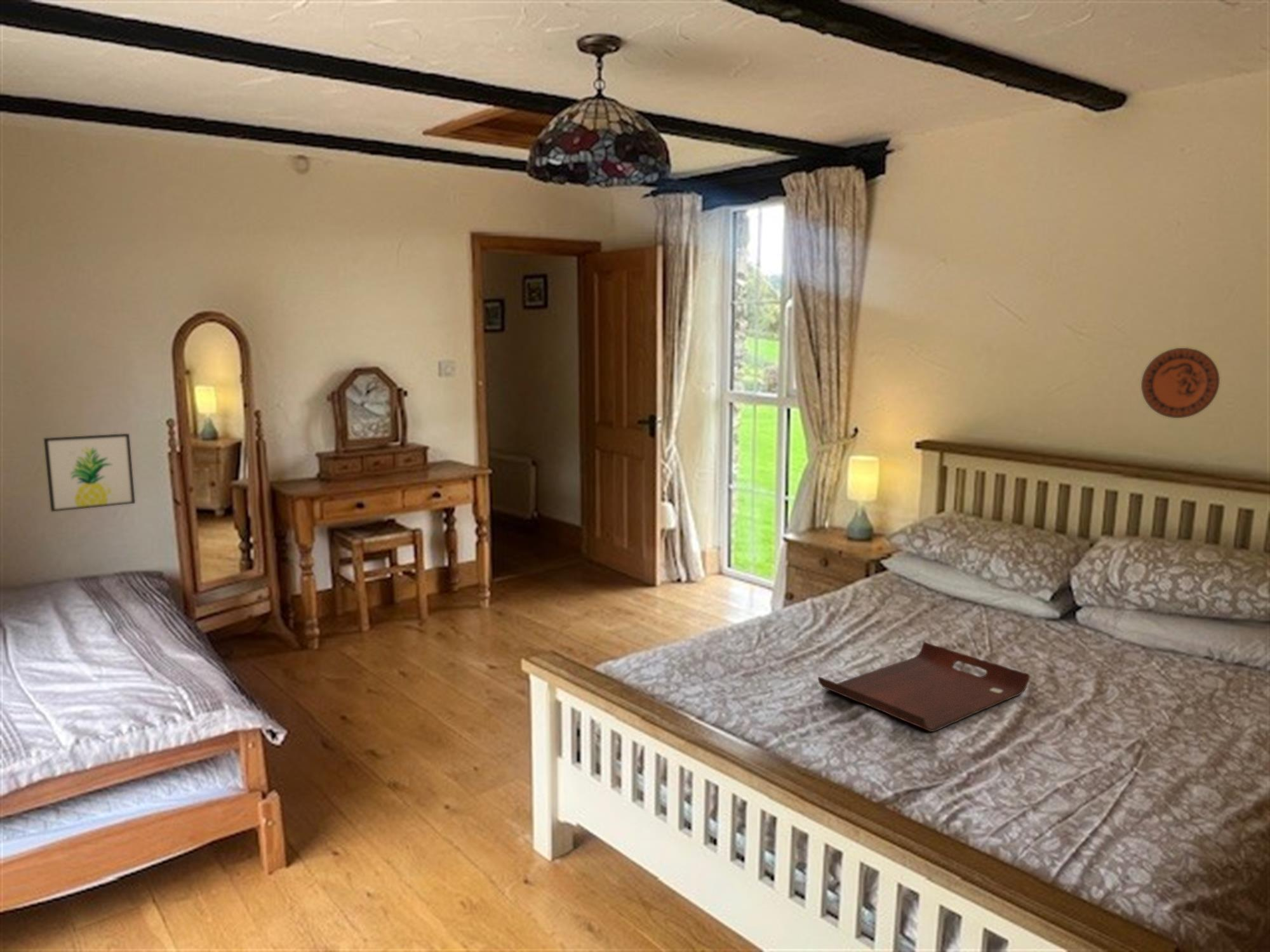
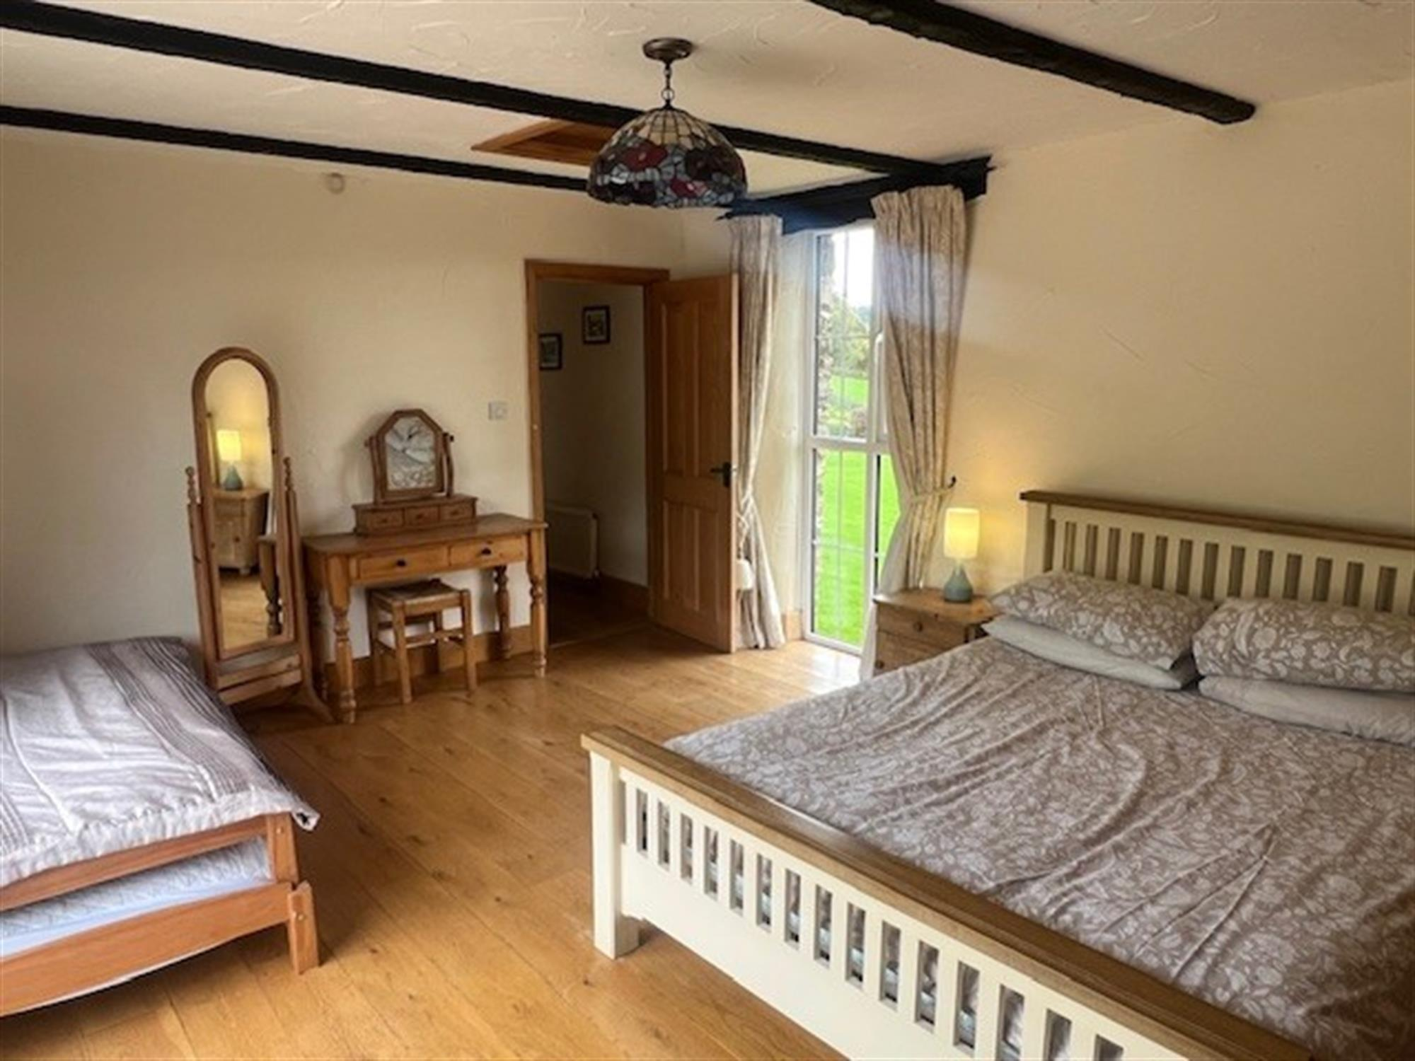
- wall art (90, 472)
- serving tray (923, 683)
- decorative plate (1179, 383)
